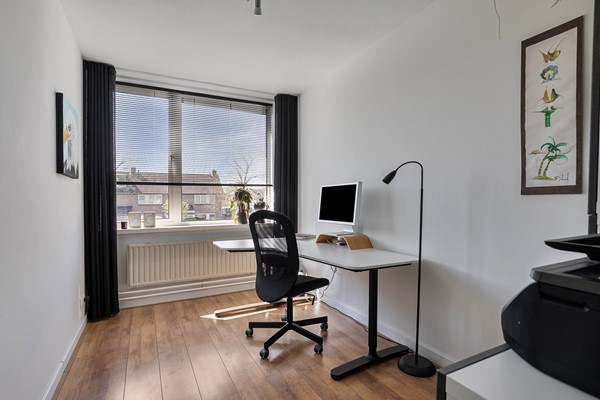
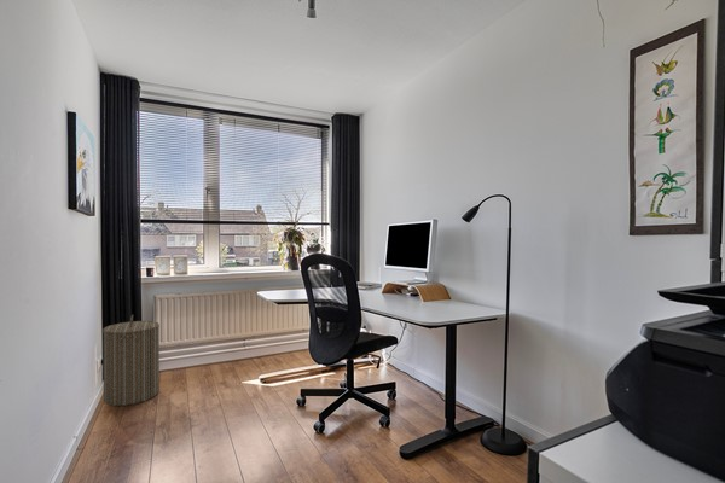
+ laundry hamper (132, 355)
